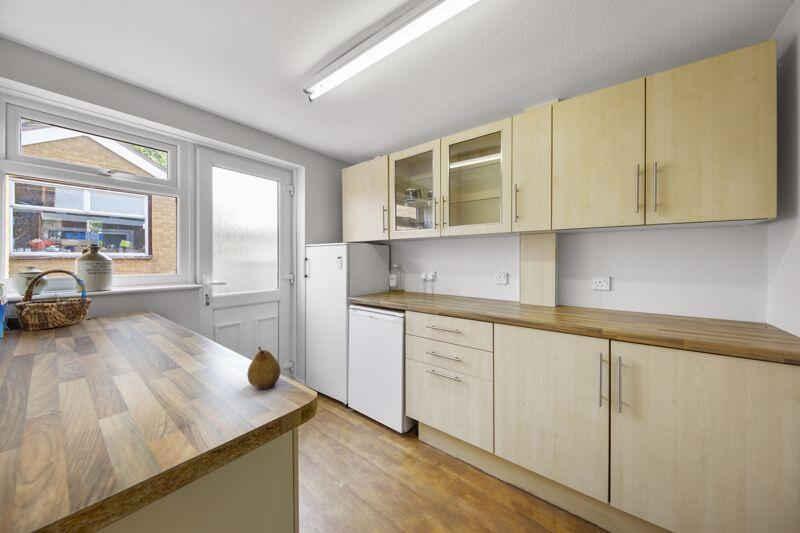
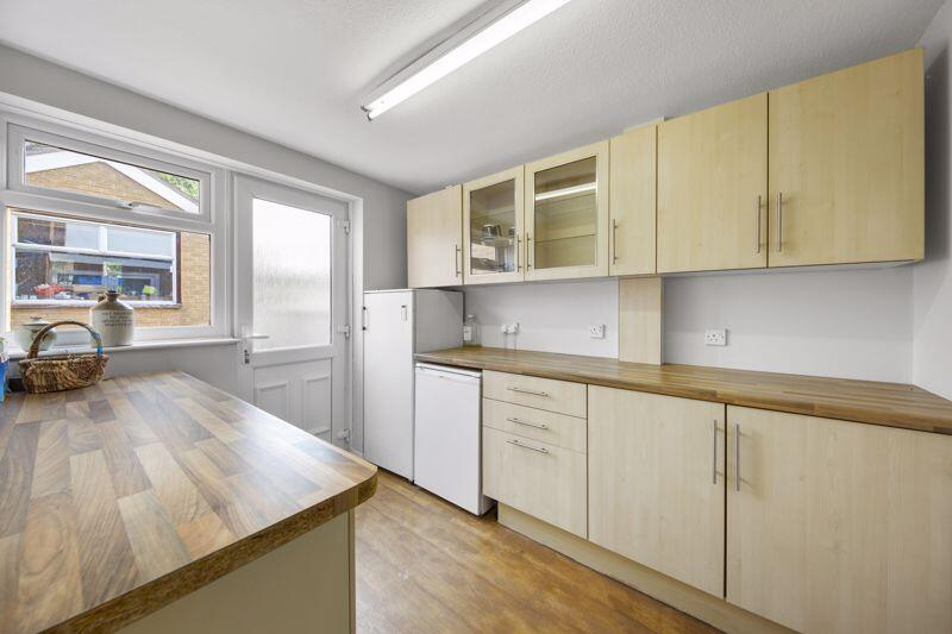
- fruit (264, 365)
